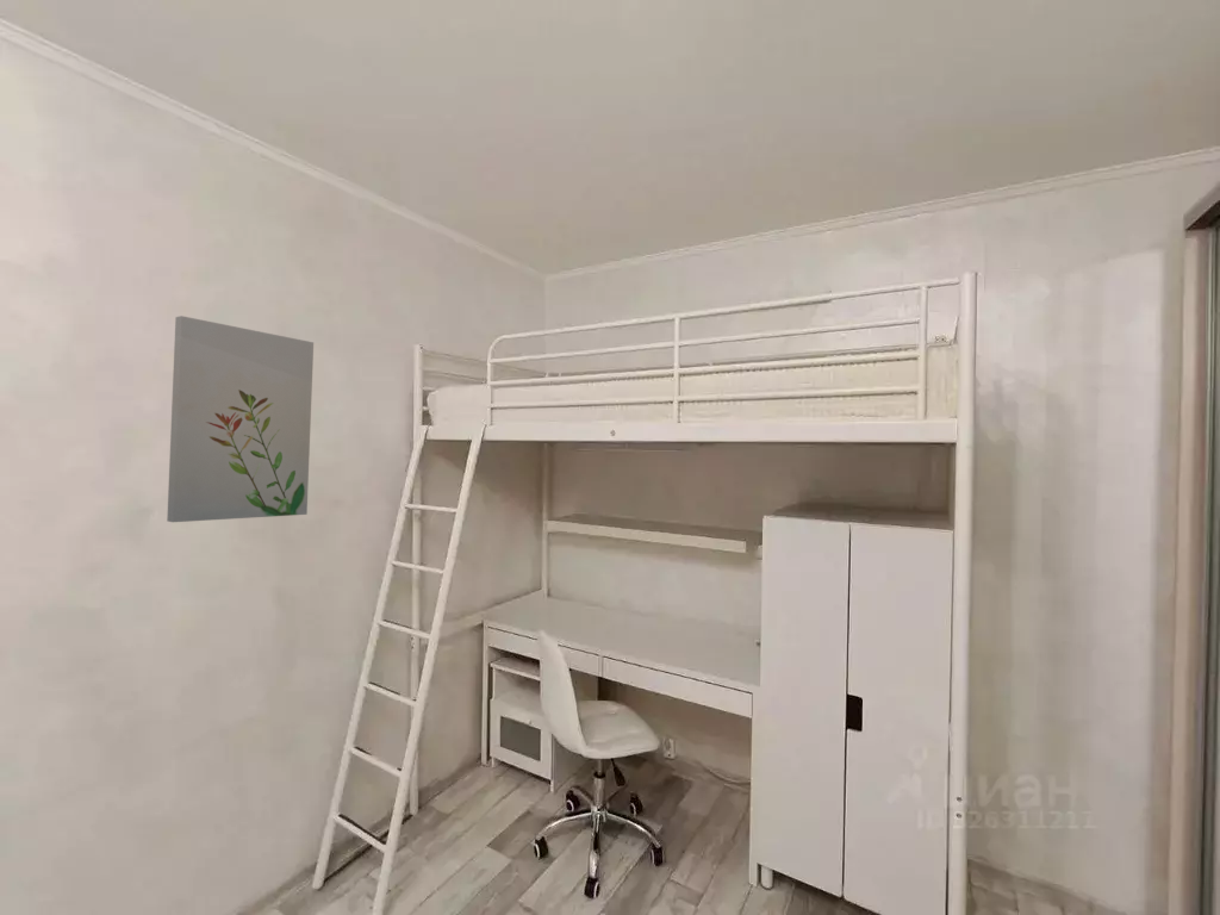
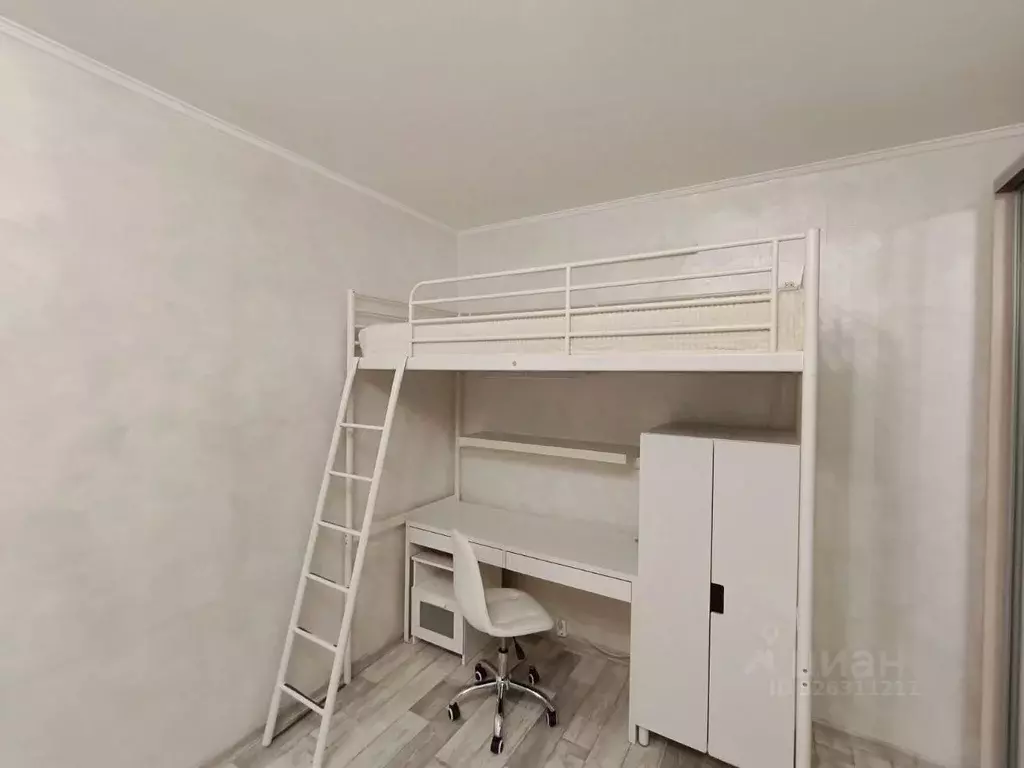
- wall art (247, 423)
